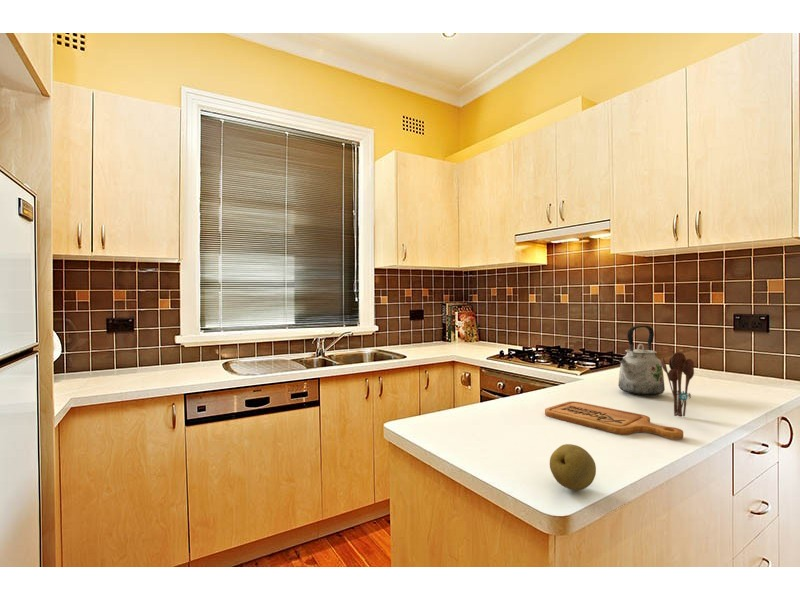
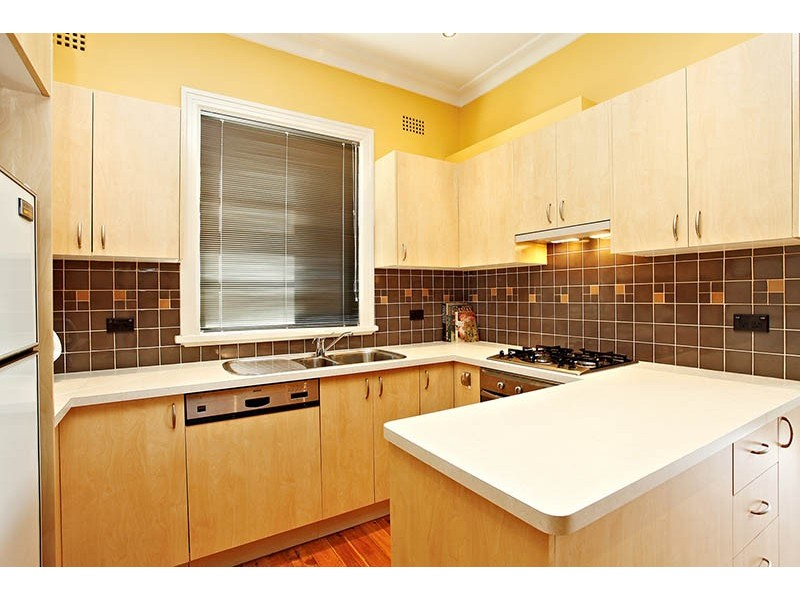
- kettle (636, 360)
- fruit (572, 467)
- cutting board (612, 419)
- utensil holder (678, 383)
